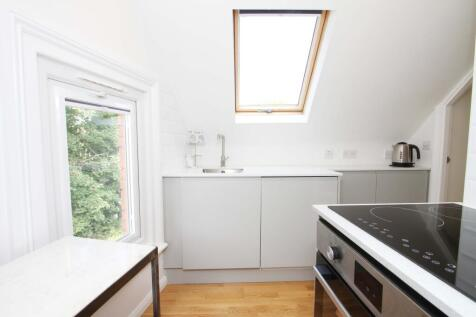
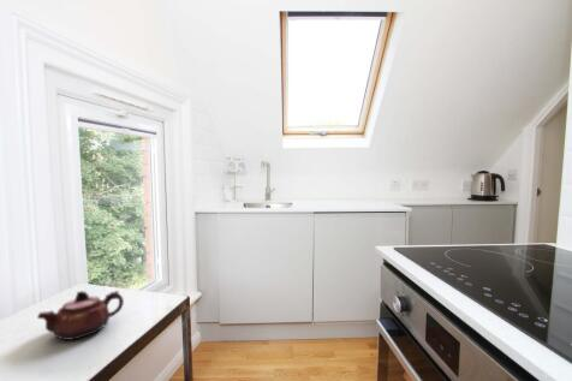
+ teapot (84, 310)
